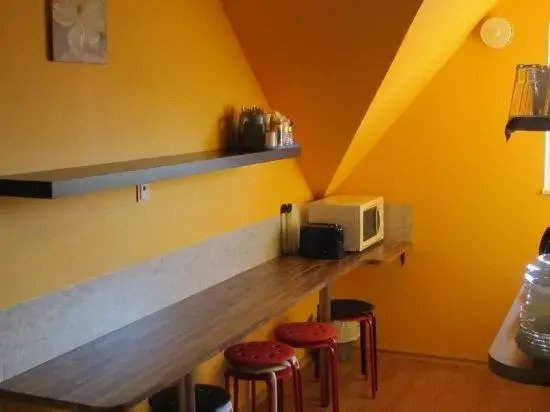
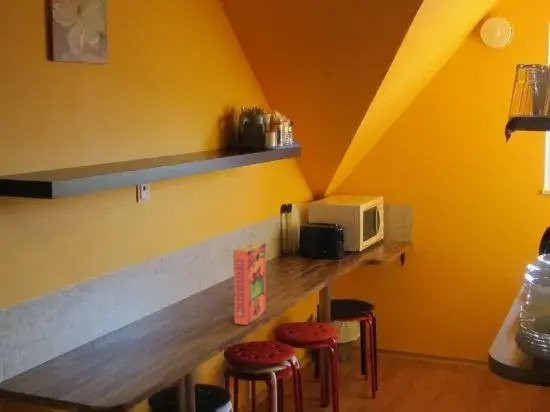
+ cereal box (250, 282)
